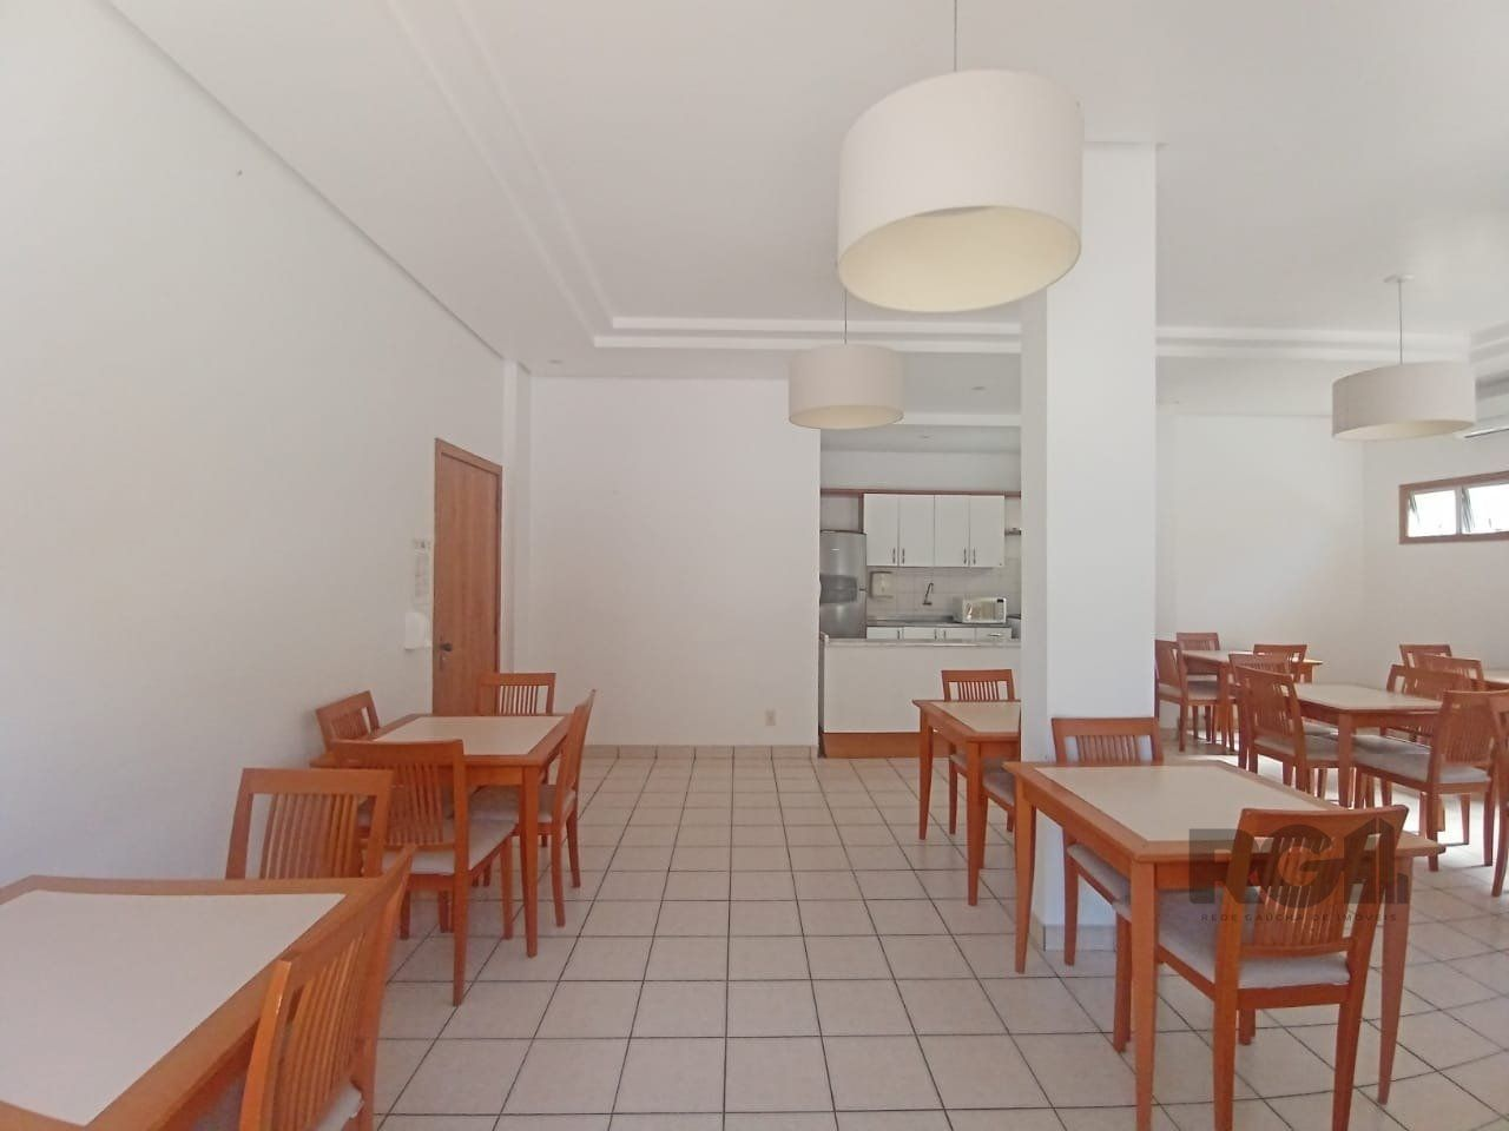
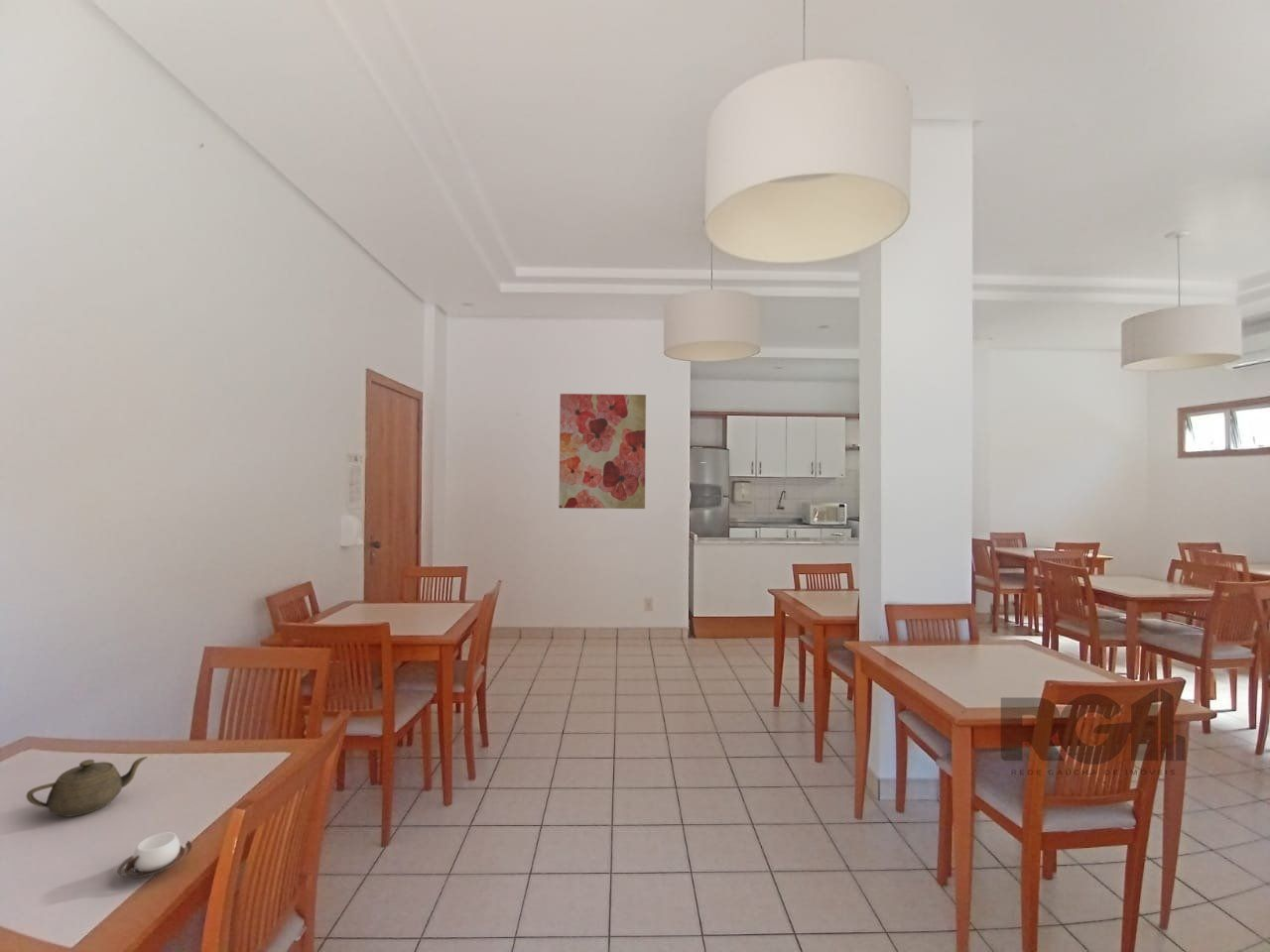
+ cup (156, 854)
+ wall art (602, 451)
+ teapot (90, 782)
